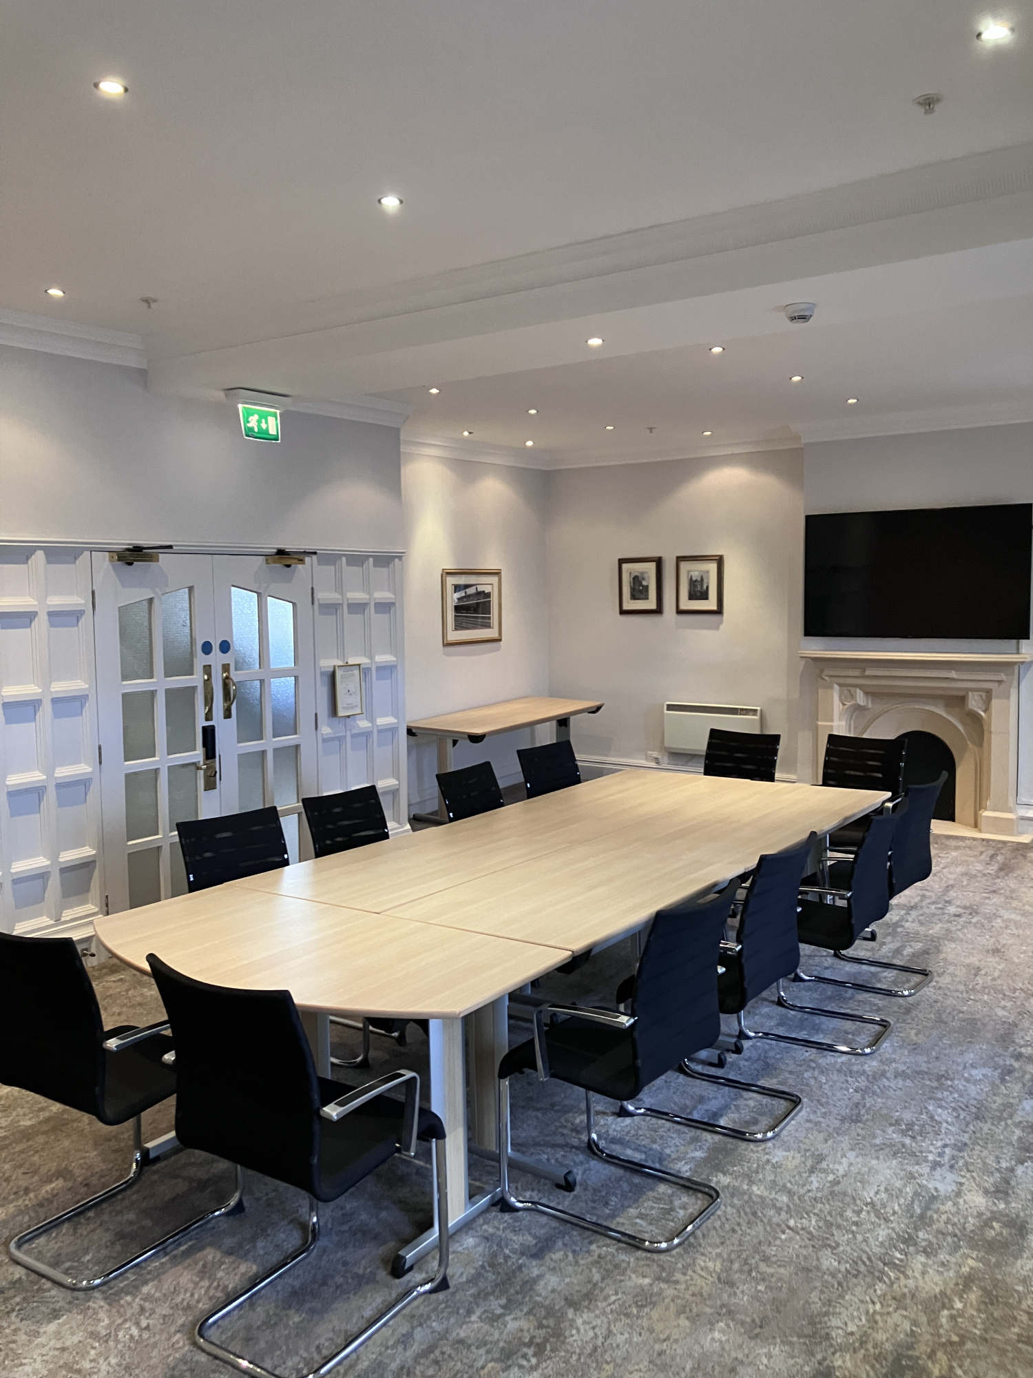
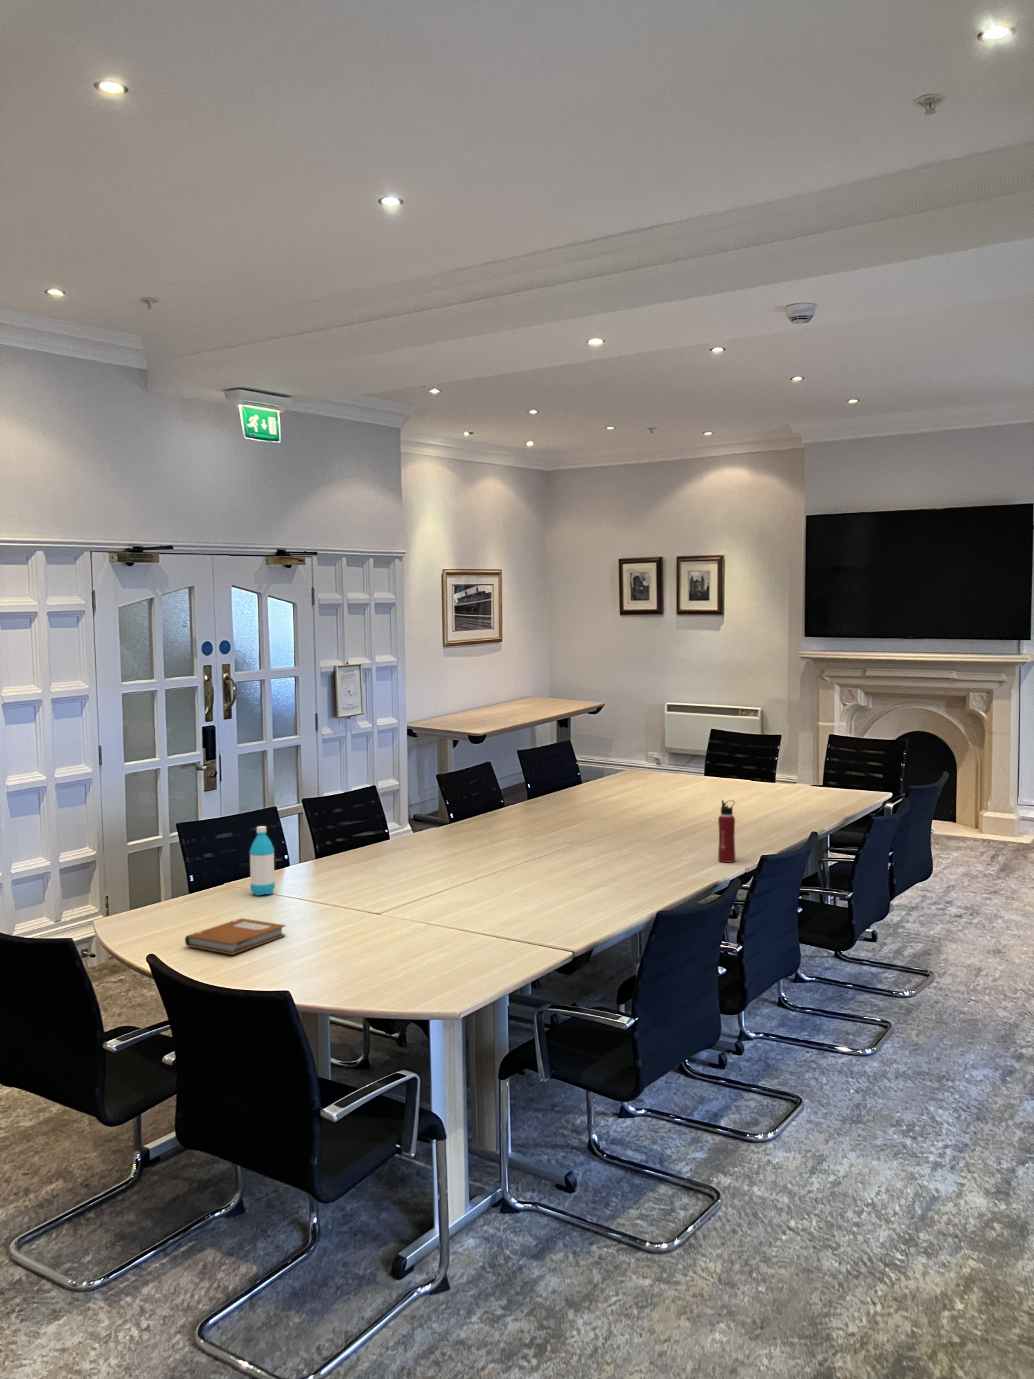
+ water bottle (727, 831)
+ notebook (237, 934)
+ water bottle (262, 860)
